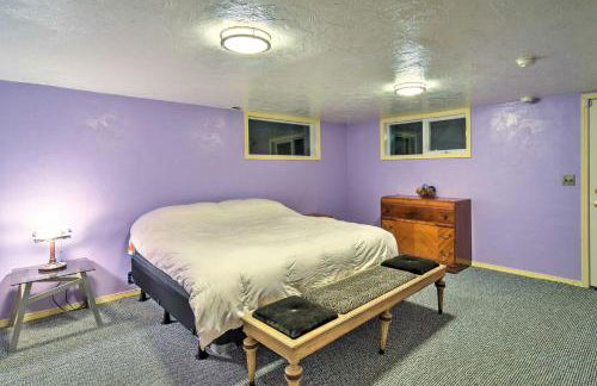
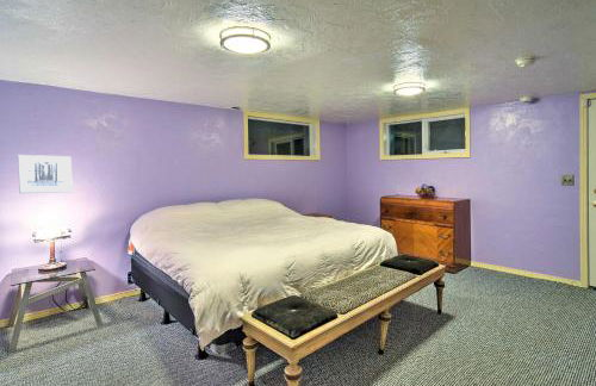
+ wall art (45, 174)
